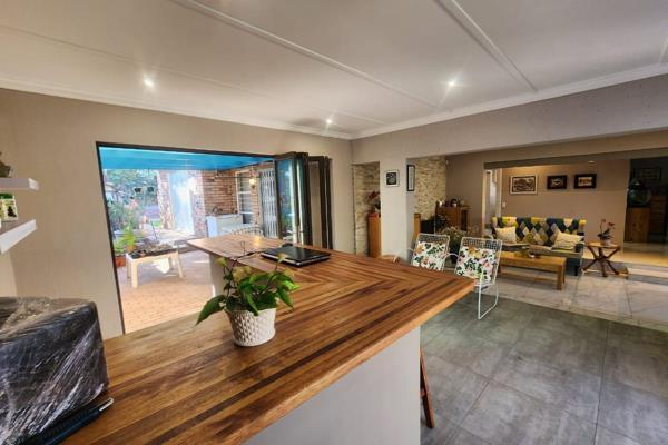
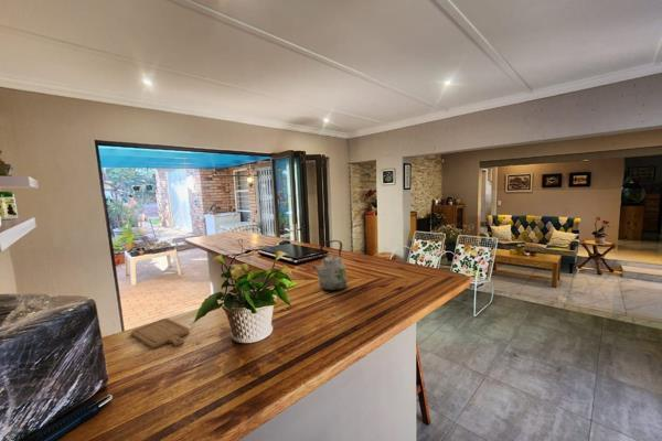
+ chopping board (163, 333)
+ kettle (328, 265)
